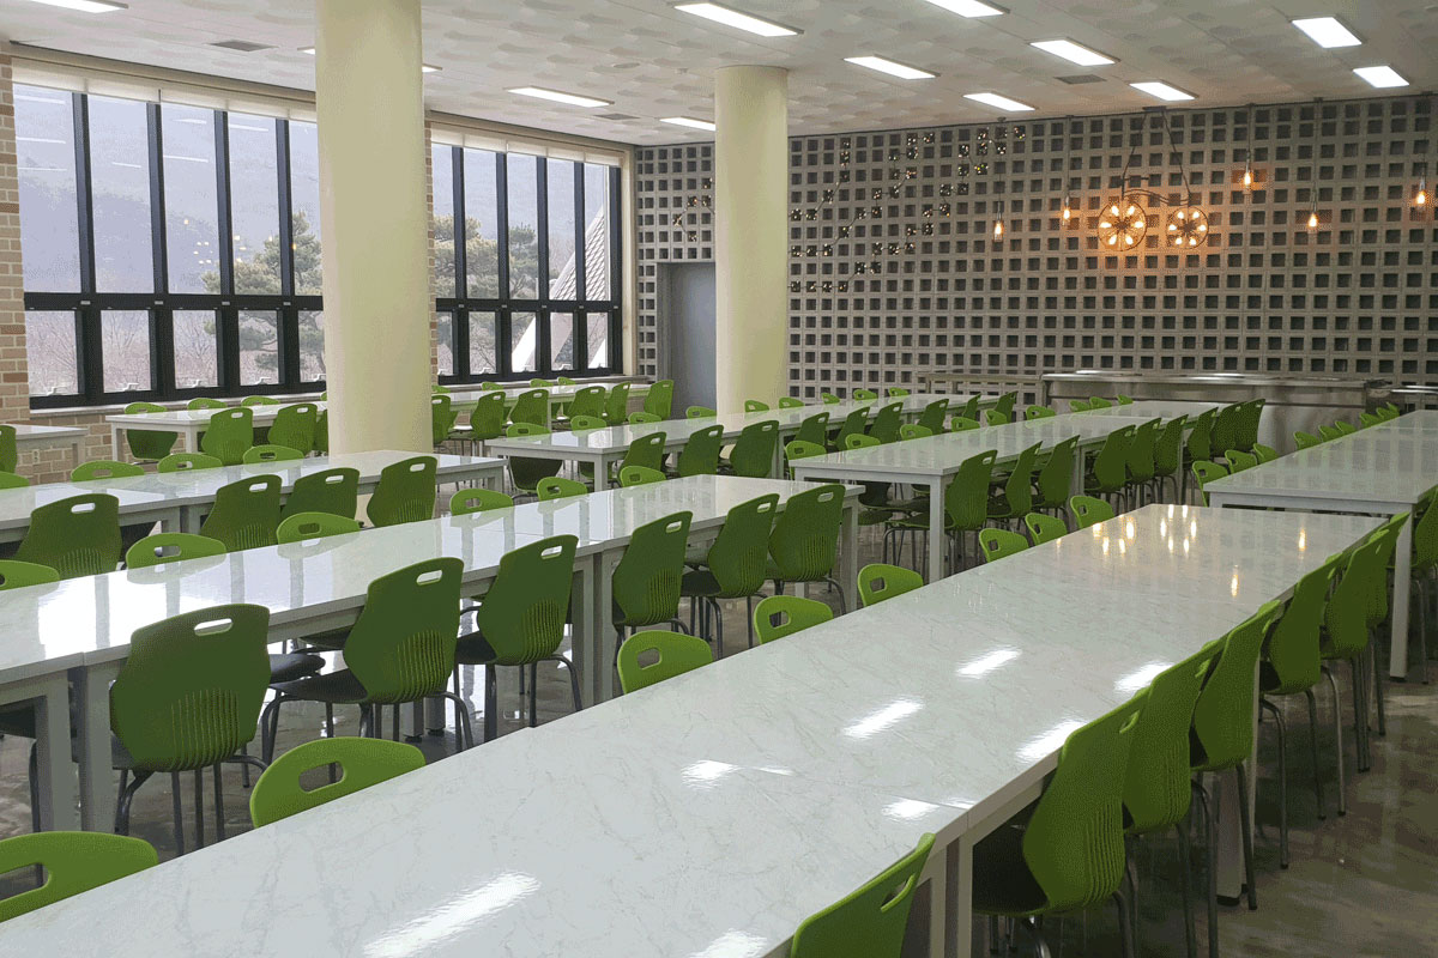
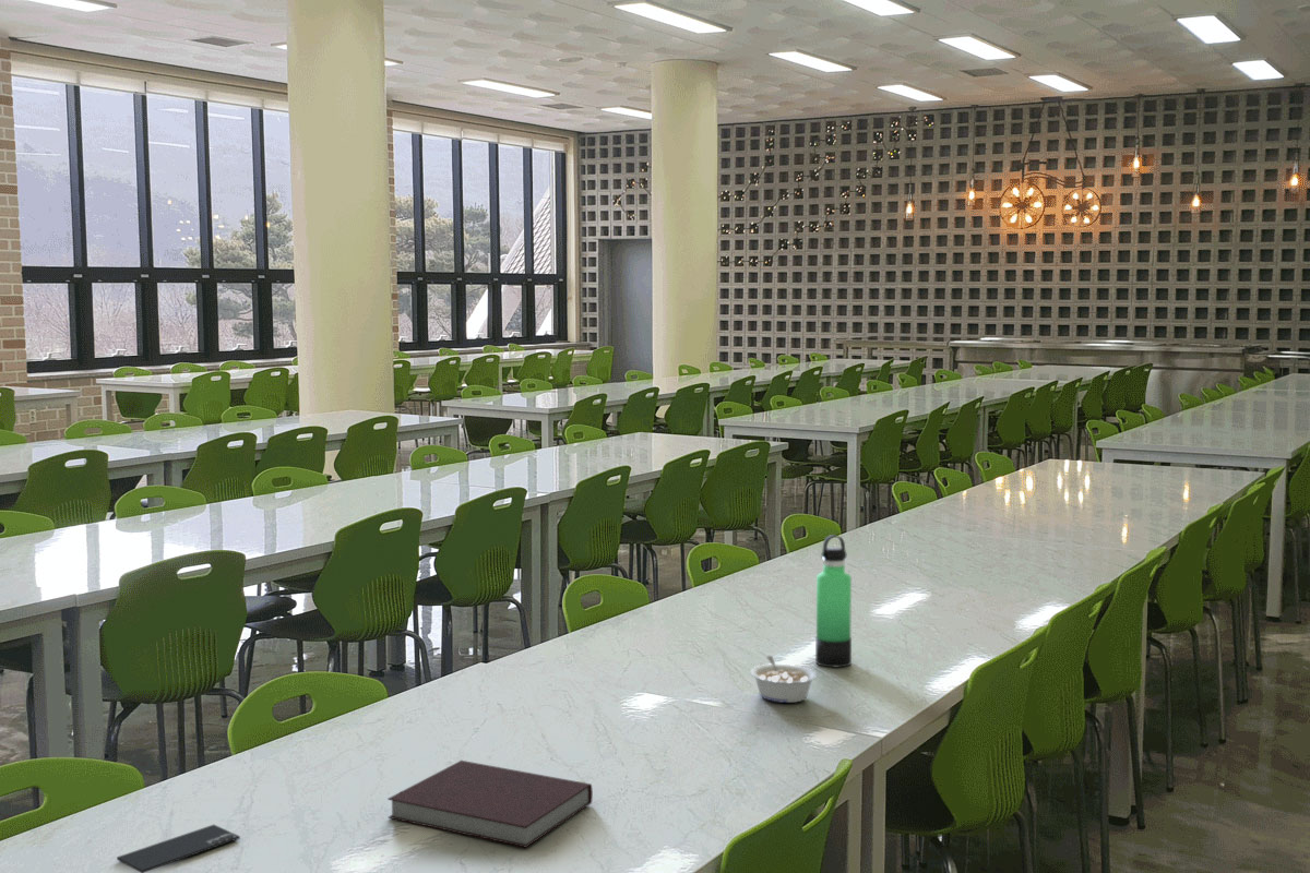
+ legume (781, 681)
+ notebook (491, 800)
+ thermos bottle (833, 599)
+ smartphone (179, 847)
